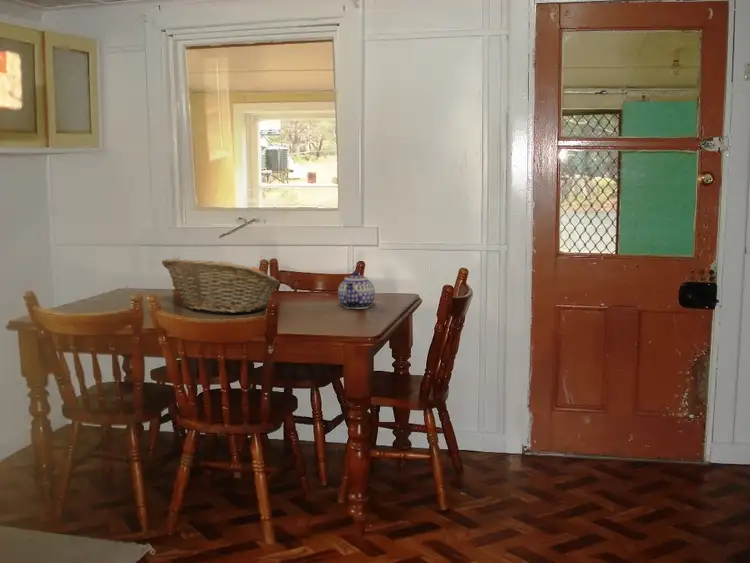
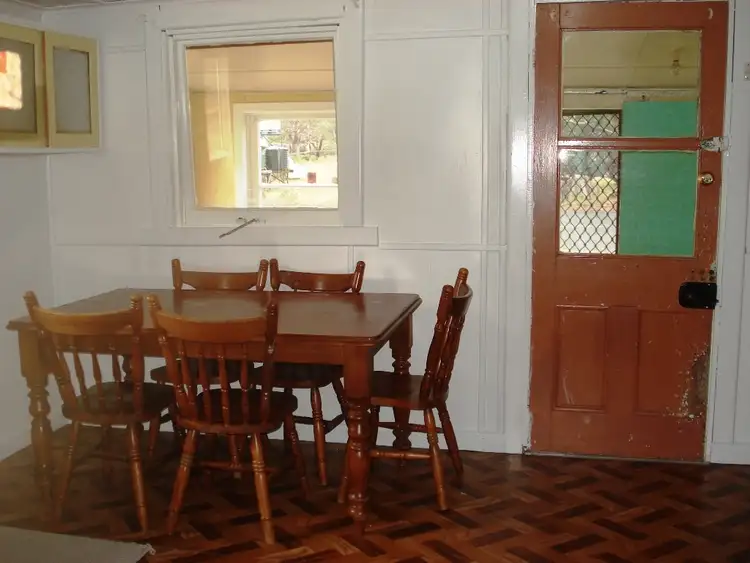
- fruit basket (220, 282)
- teapot (356, 289)
